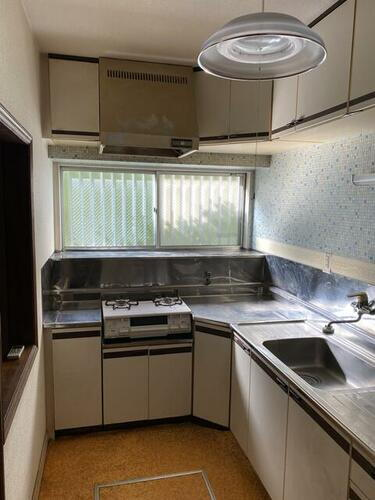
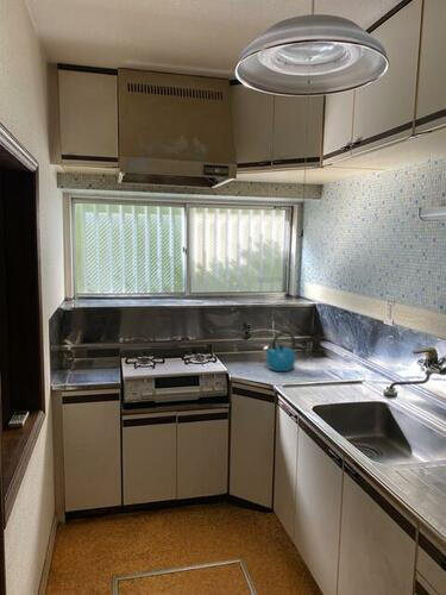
+ kettle (279, 350)
